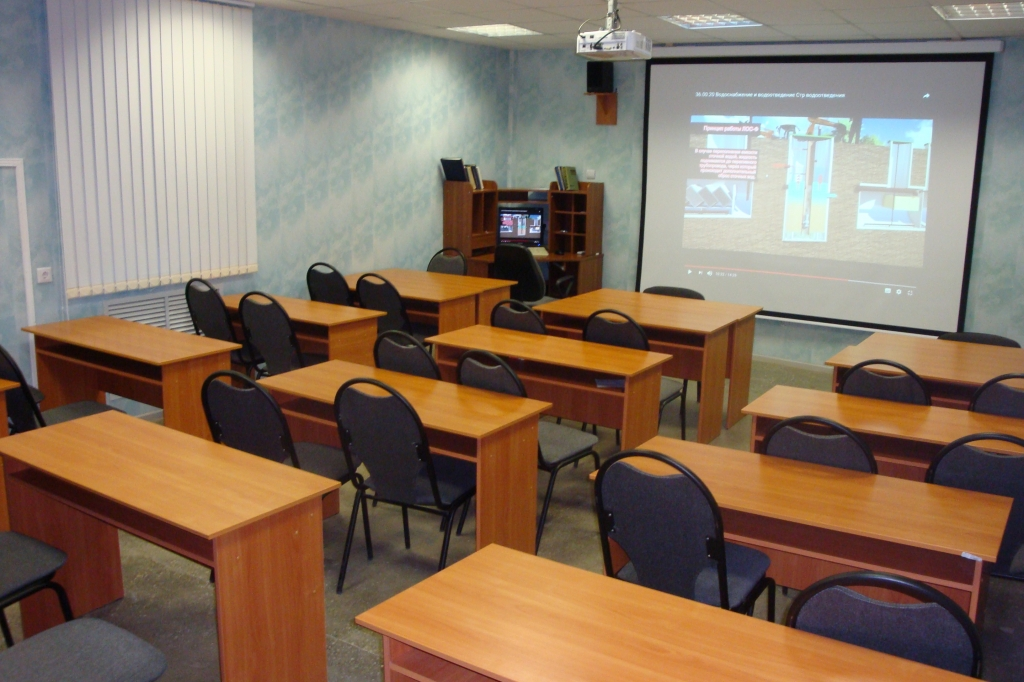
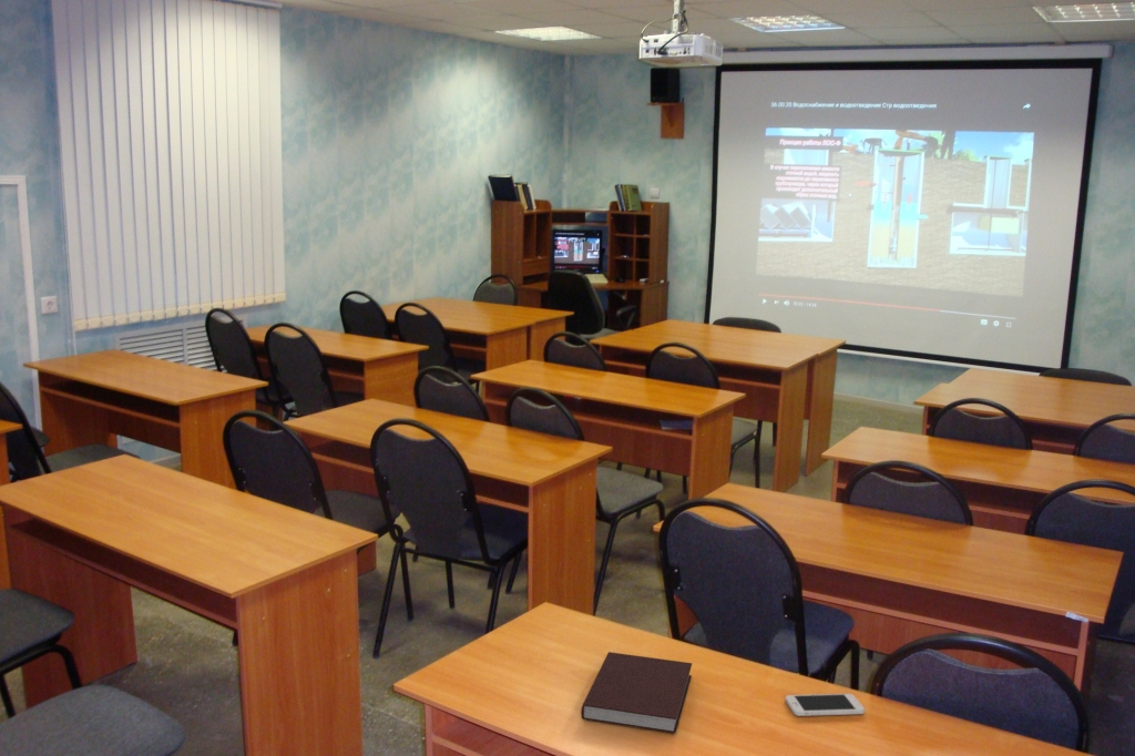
+ smartphone (824, 704)
+ notebook (638, 689)
